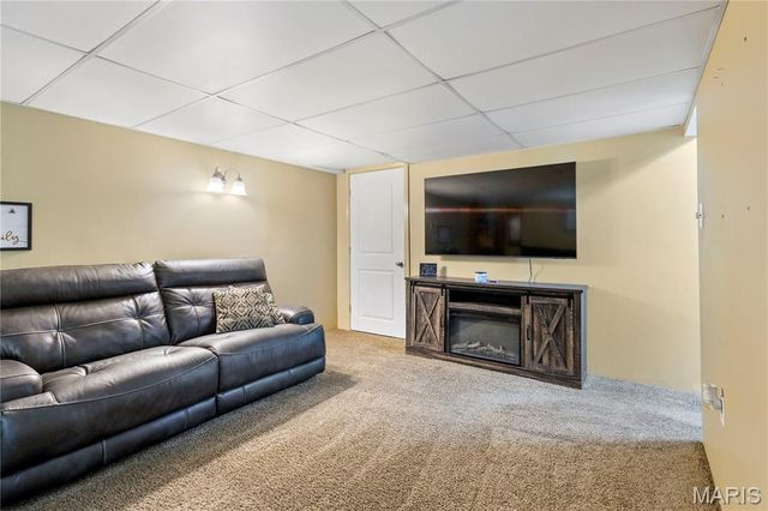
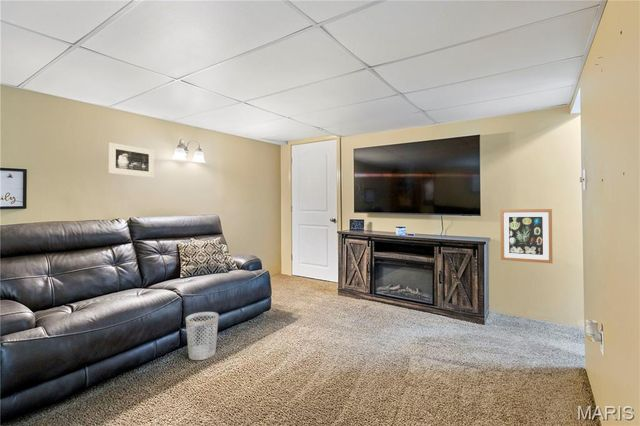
+ wall art (525, 235)
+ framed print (132, 160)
+ wastebasket (202, 335)
